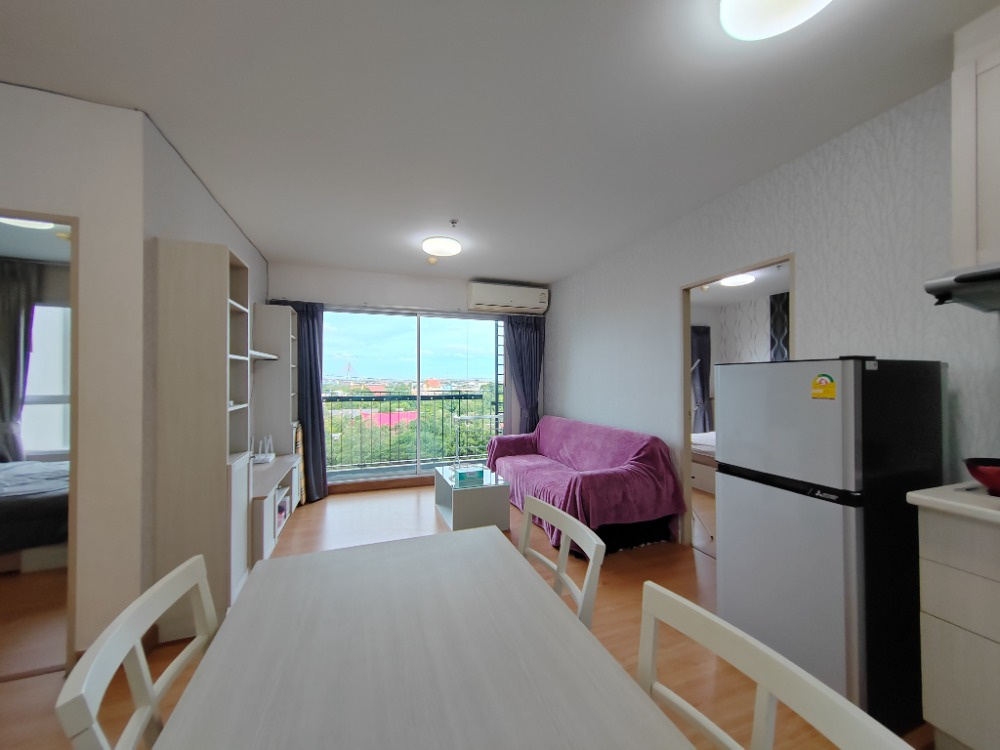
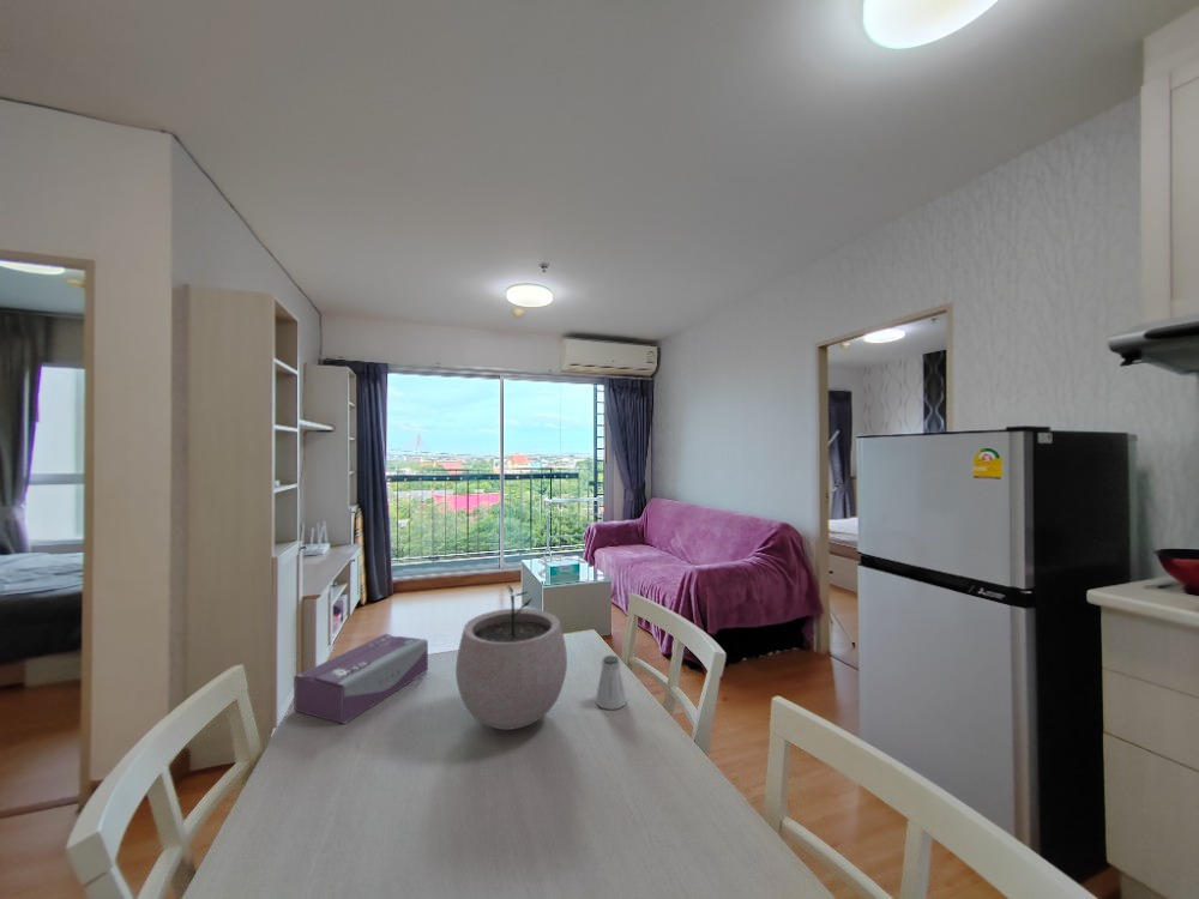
+ tissue box (366, 671)
+ saltshaker (610, 680)
+ plant pot (512, 650)
